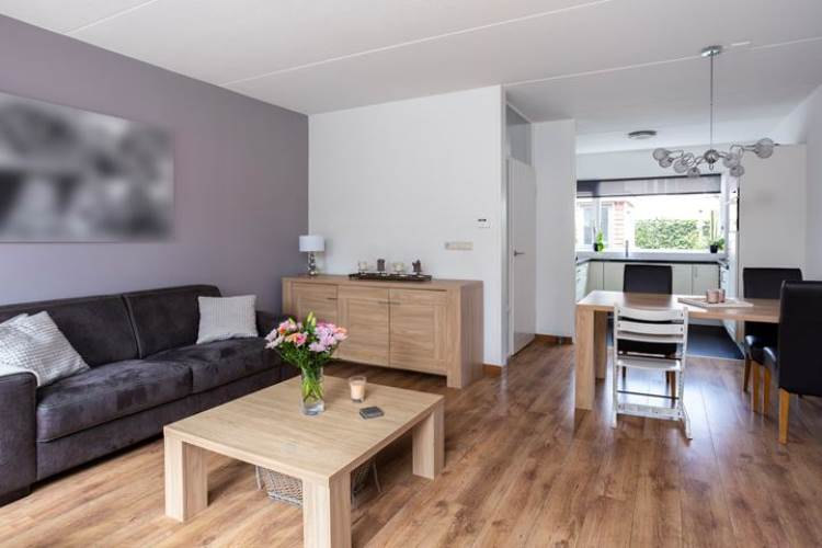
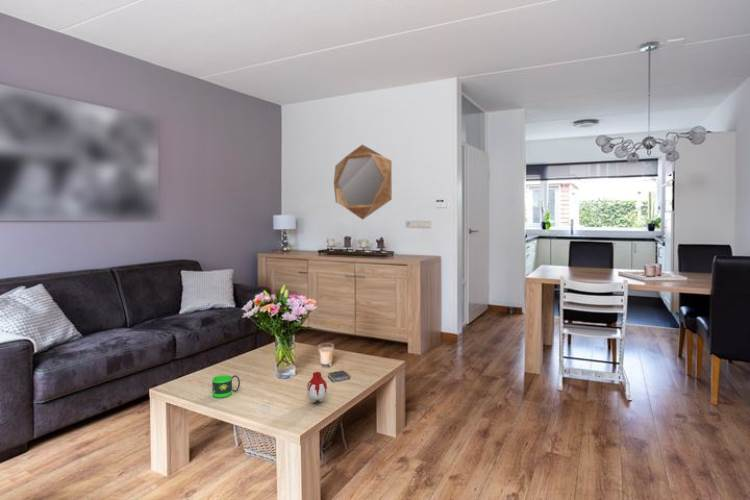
+ candle (317, 387)
+ home mirror (360, 181)
+ mug (226, 385)
